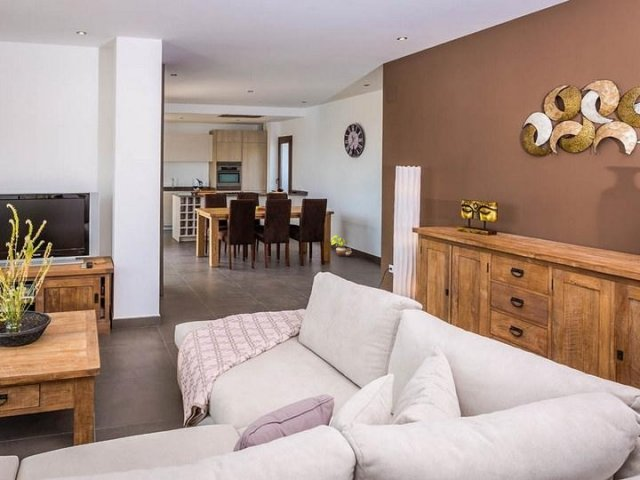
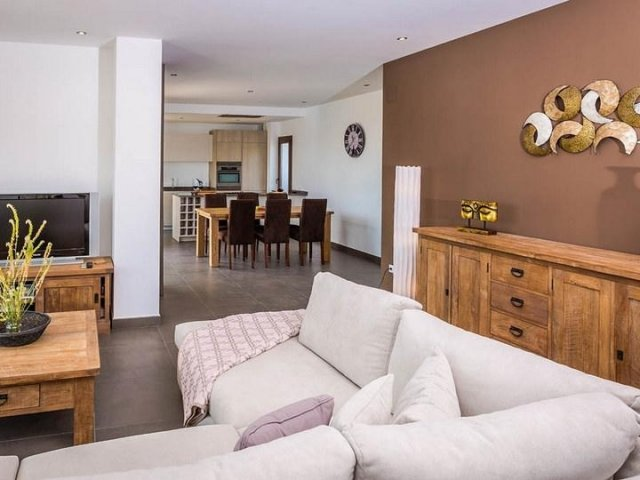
- potted plant (342, 245)
